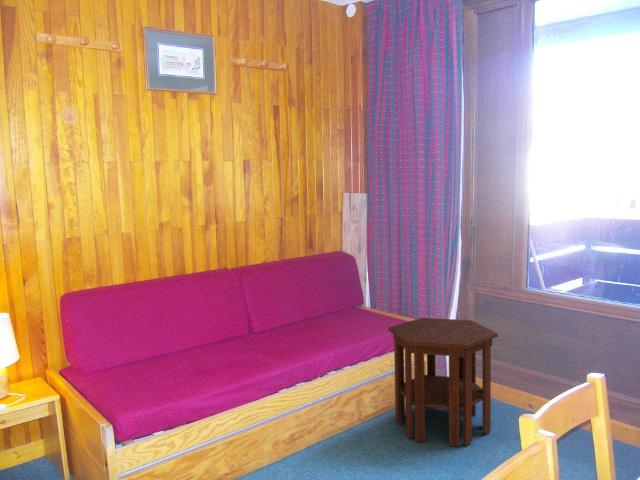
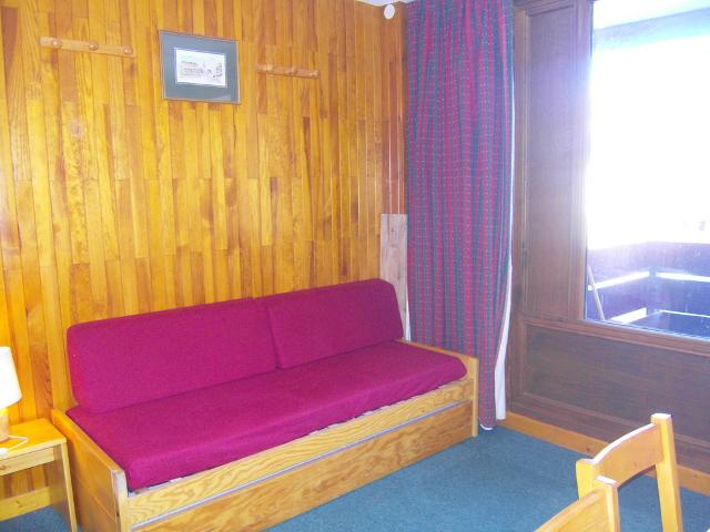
- side table (441, 377)
